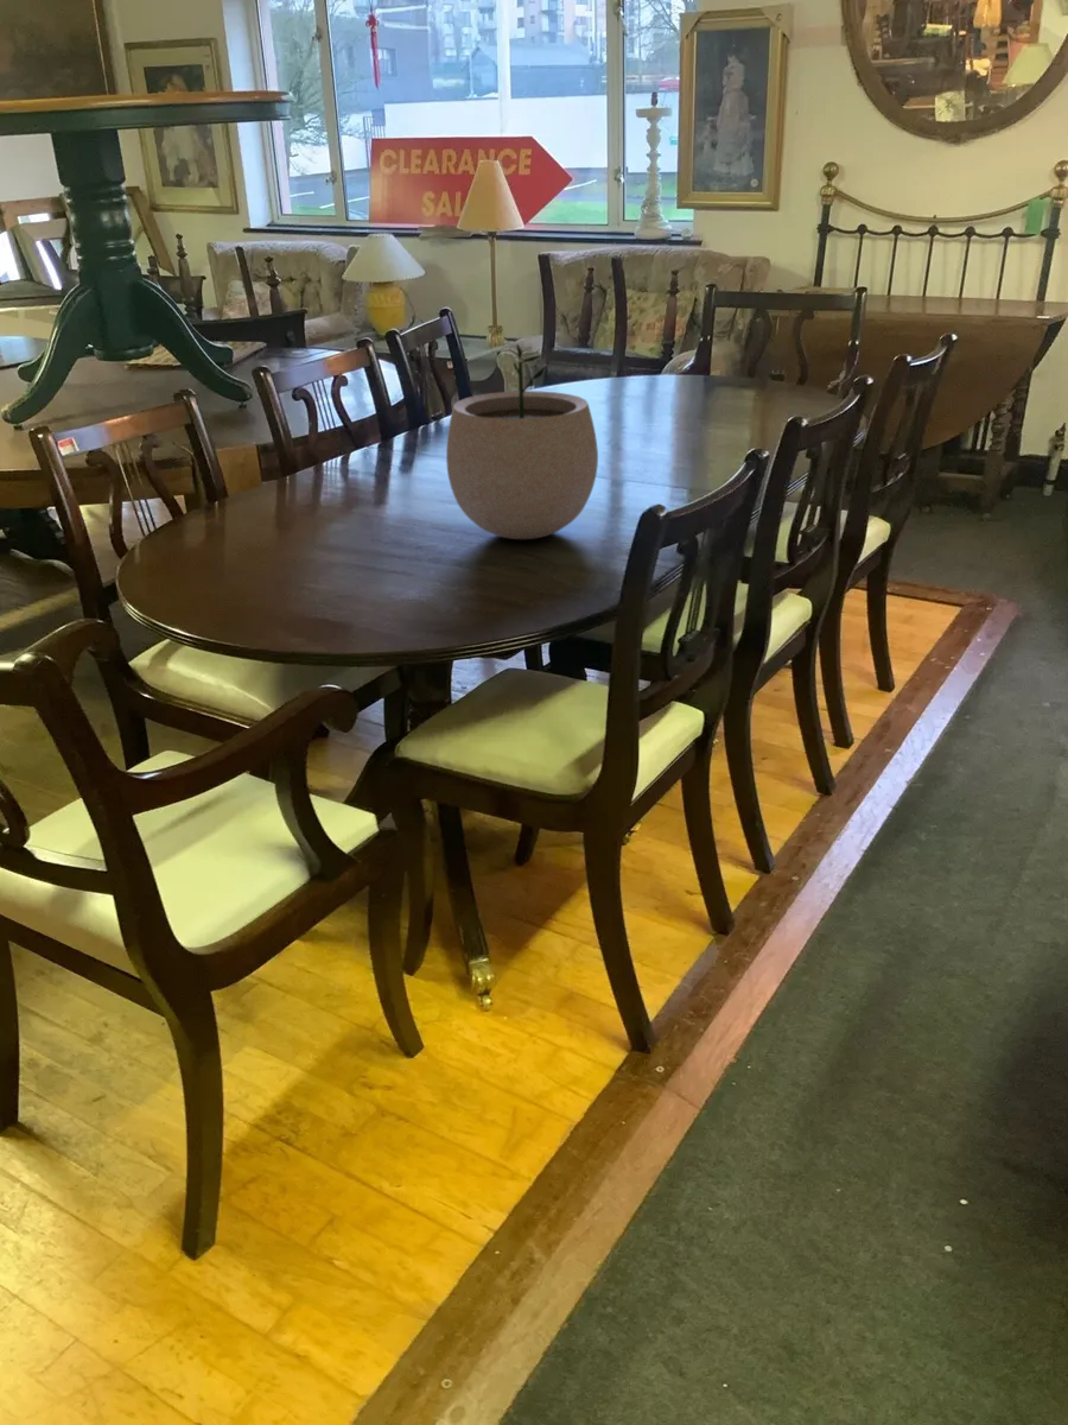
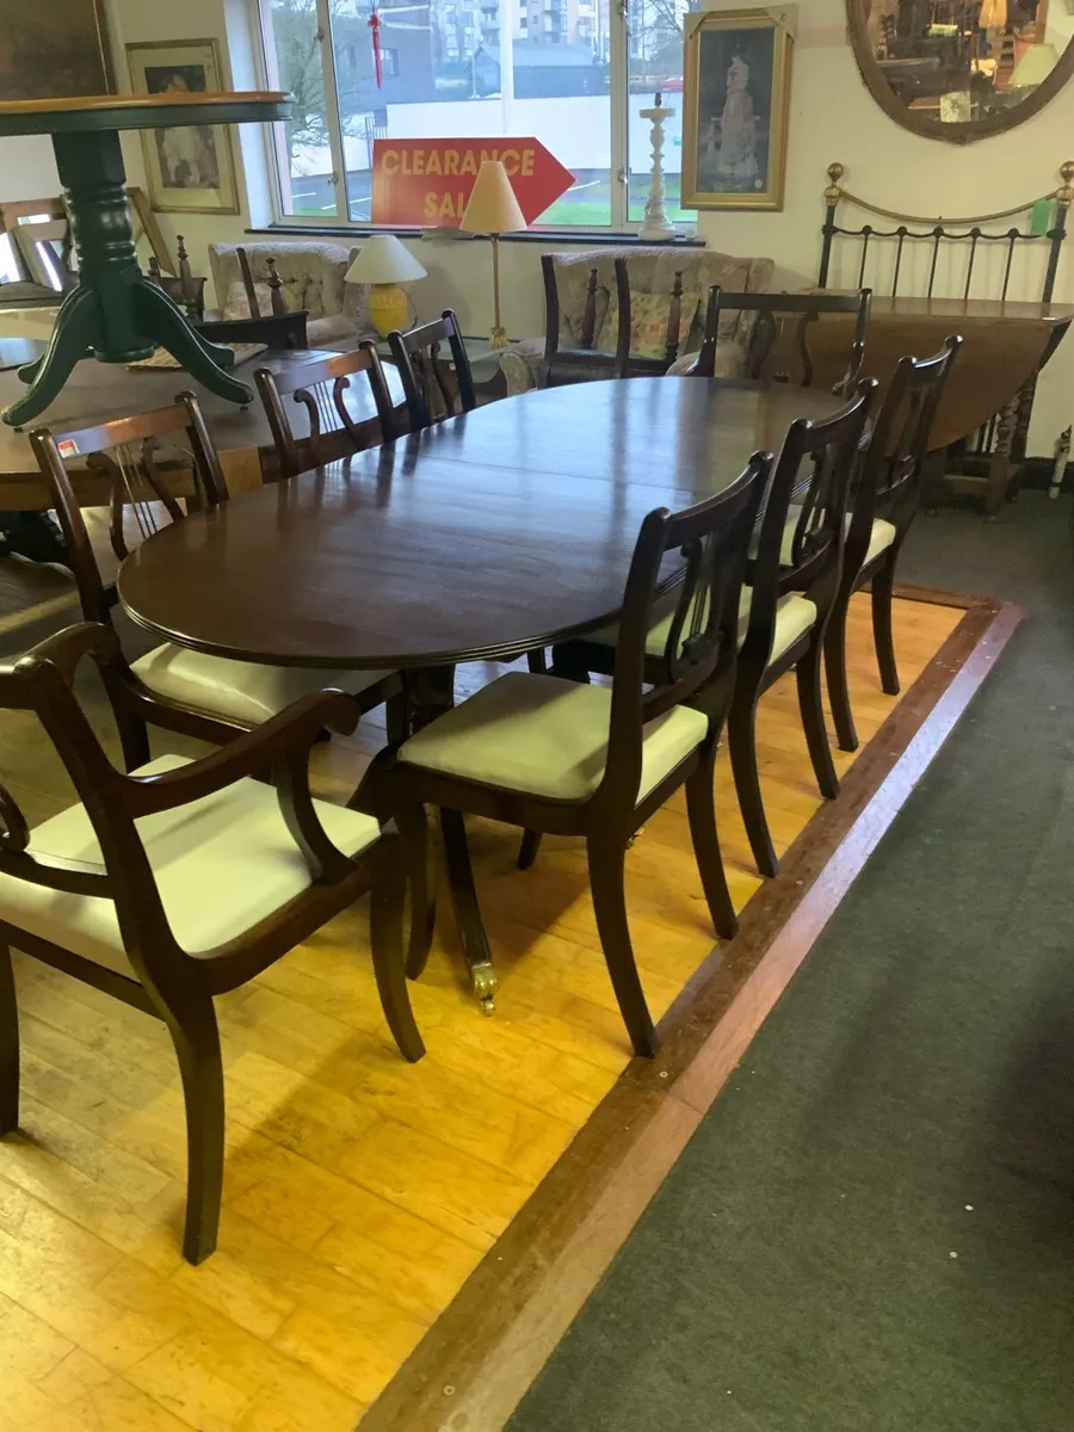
- plant pot (521, 441)
